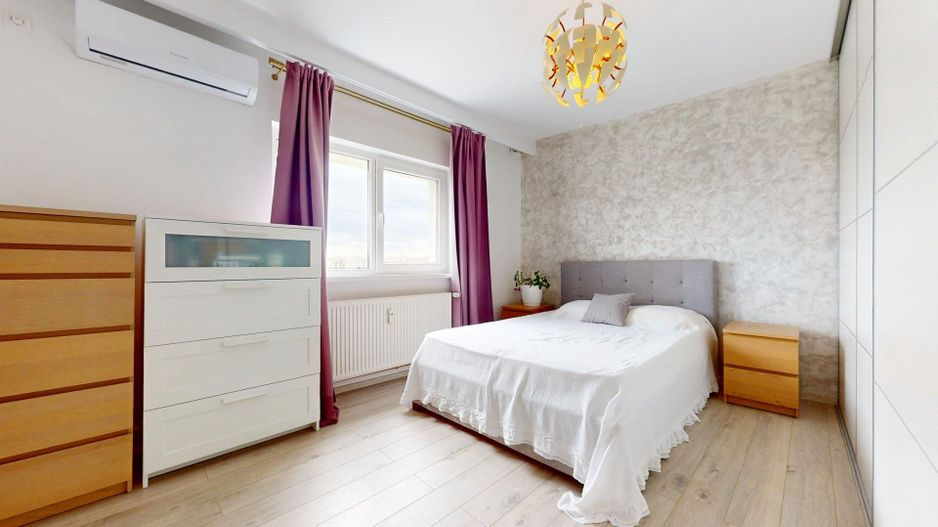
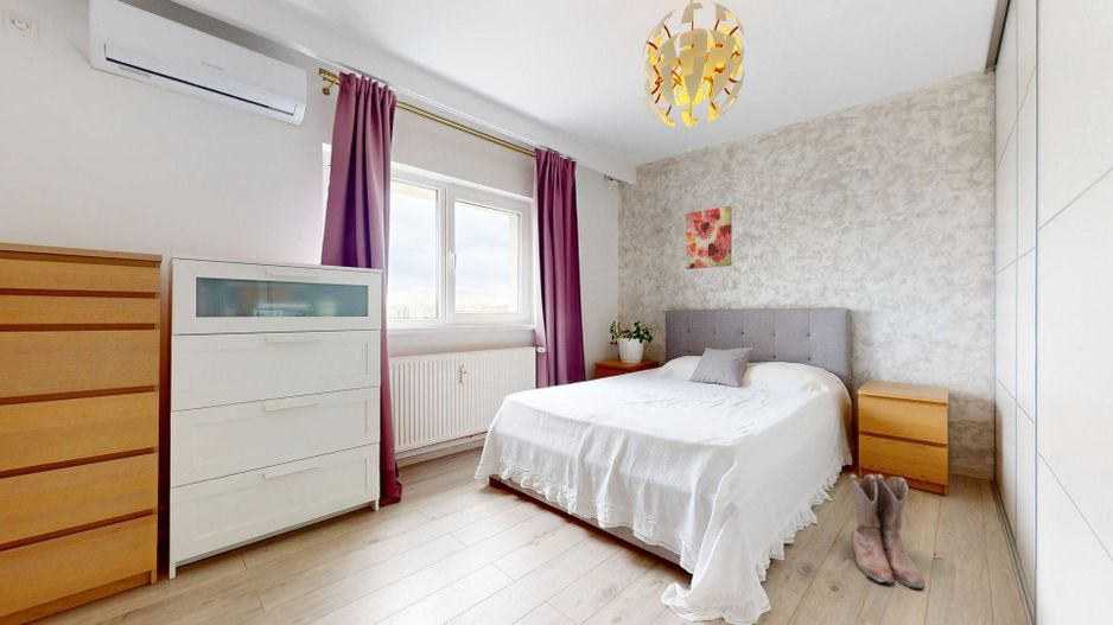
+ wall art (707, 238)
+ boots (884, 522)
